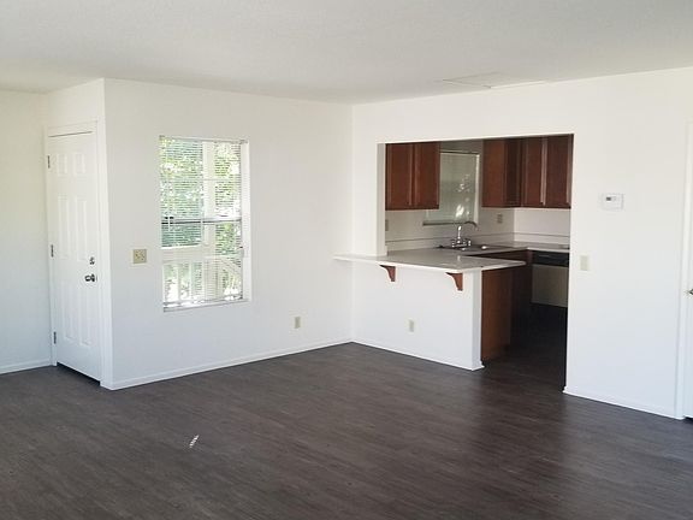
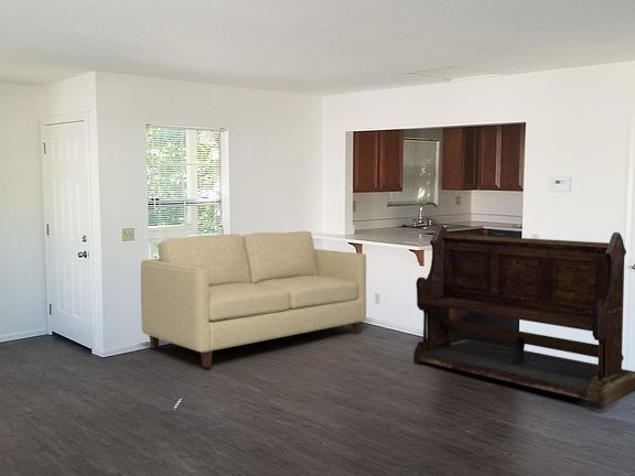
+ bench (523, 302)
+ sofa (259, 288)
